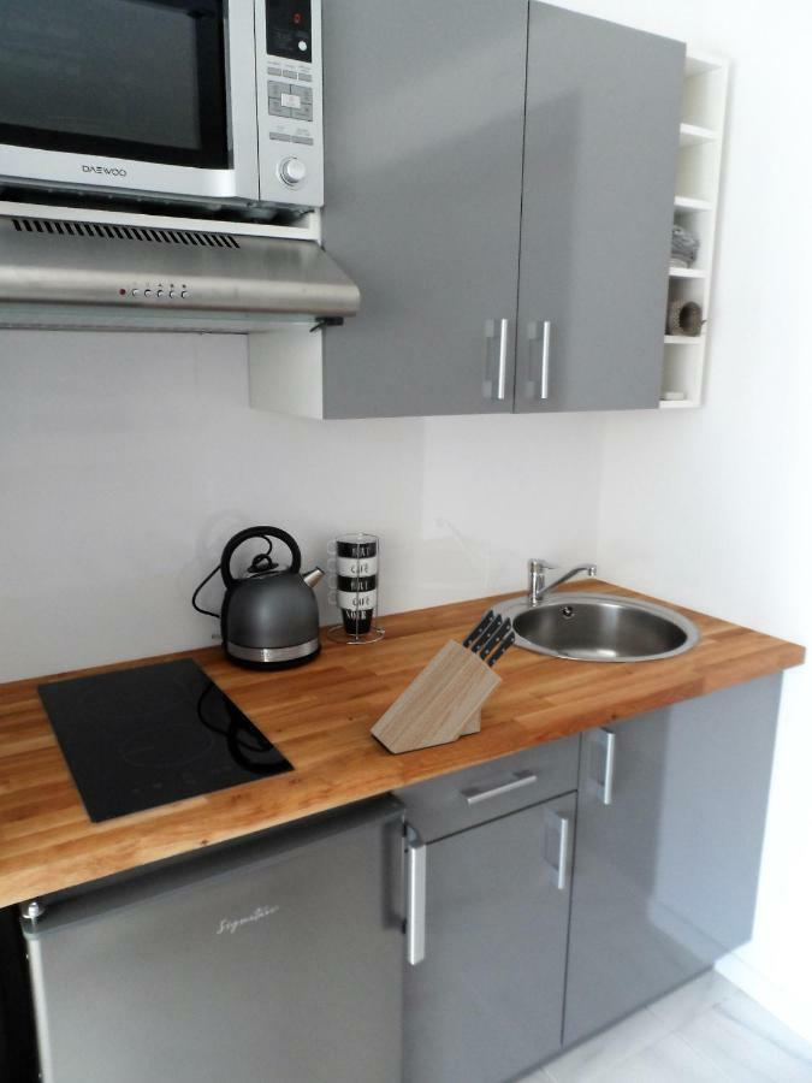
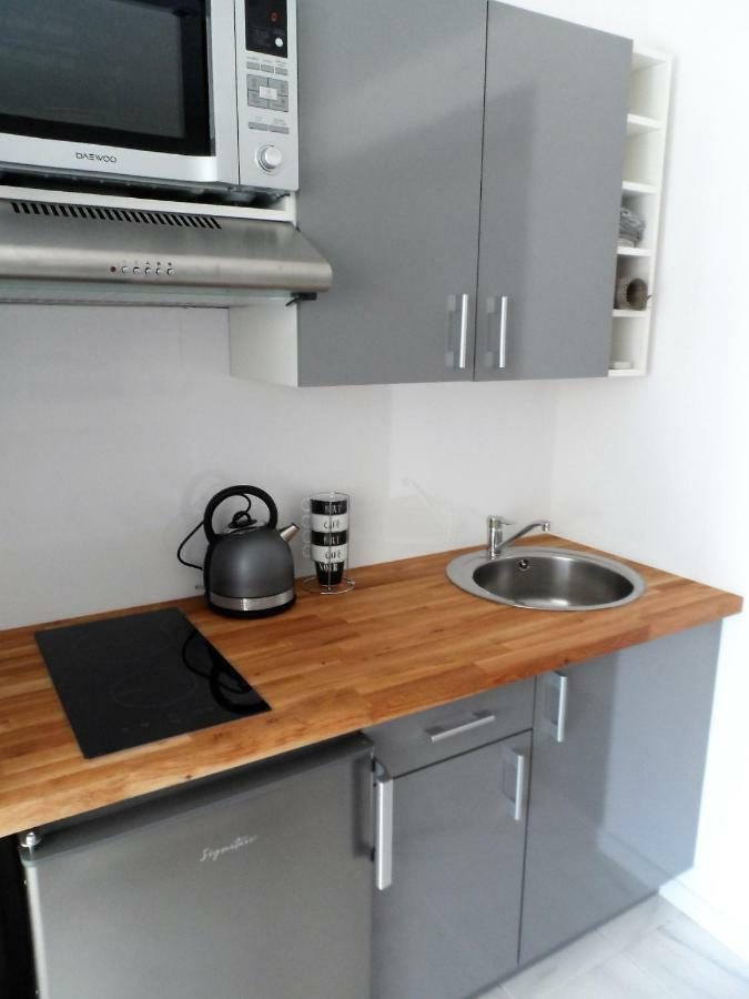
- knife block (446, 675)
